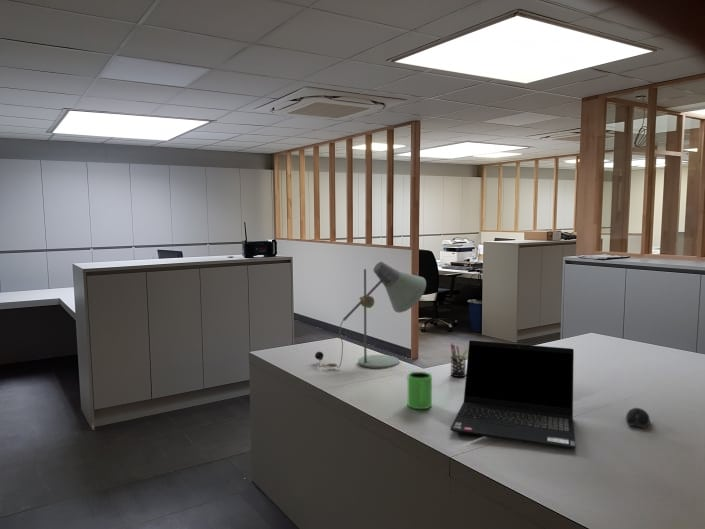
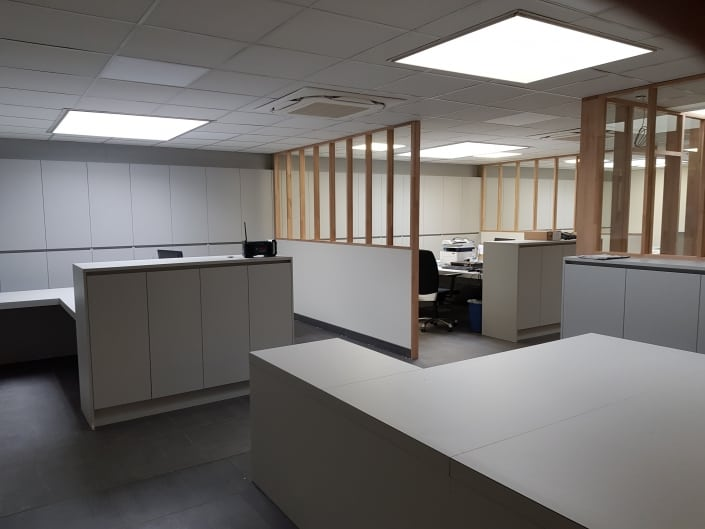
- pen holder (456, 360)
- mug (420, 391)
- desk lamp (370, 307)
- laptop computer (515, 388)
- computer mouse (637, 415)
